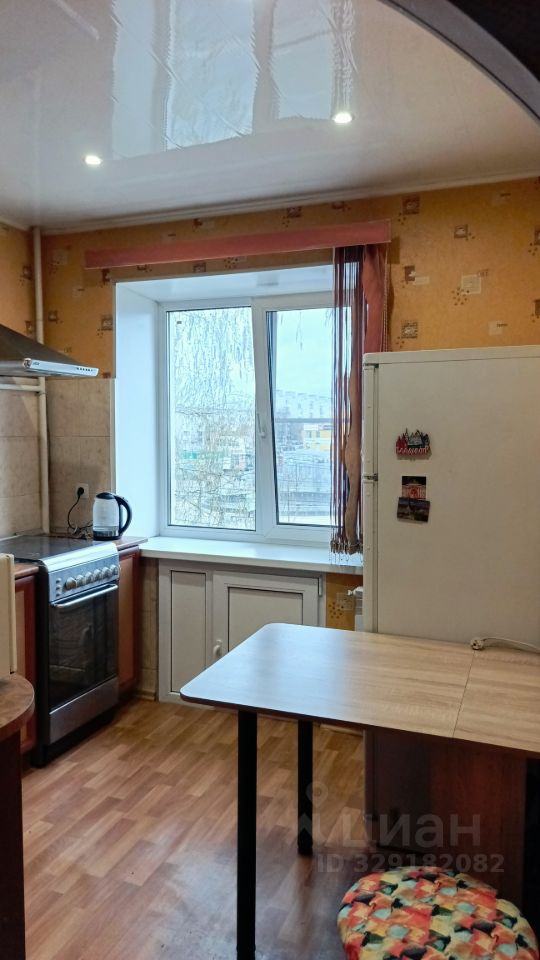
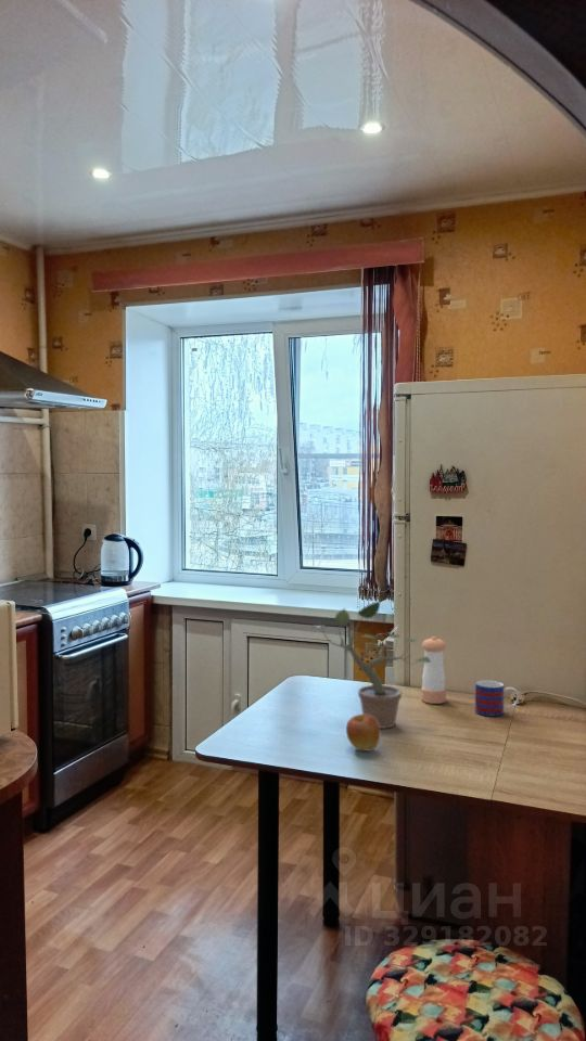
+ pepper shaker (433, 668)
+ apple (362, 732)
+ potted plant (373, 659)
+ mug (496, 698)
